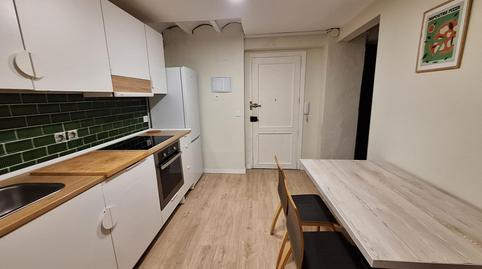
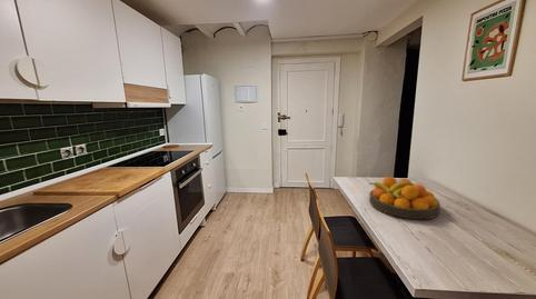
+ fruit bowl (403, 192)
